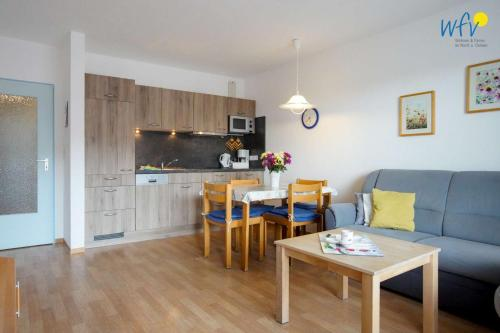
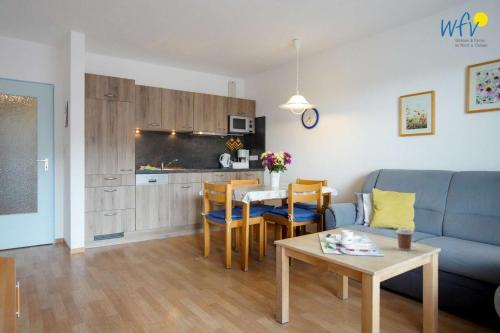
+ coffee cup (404, 238)
